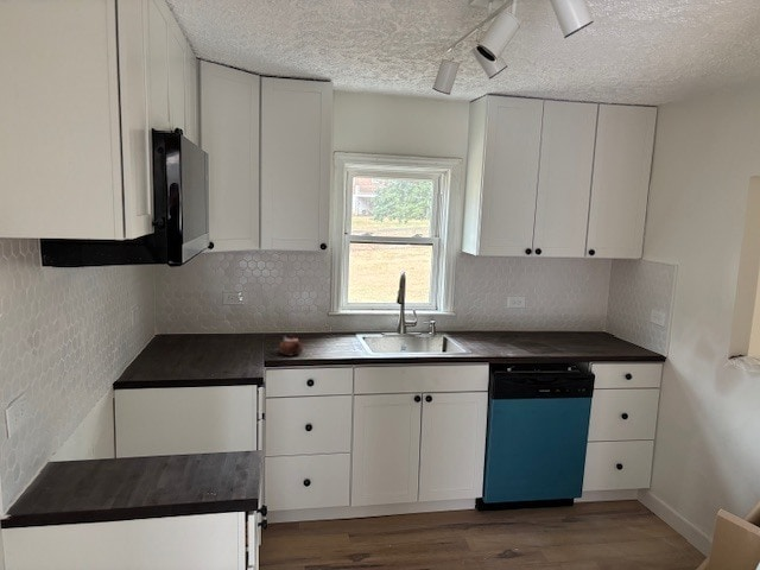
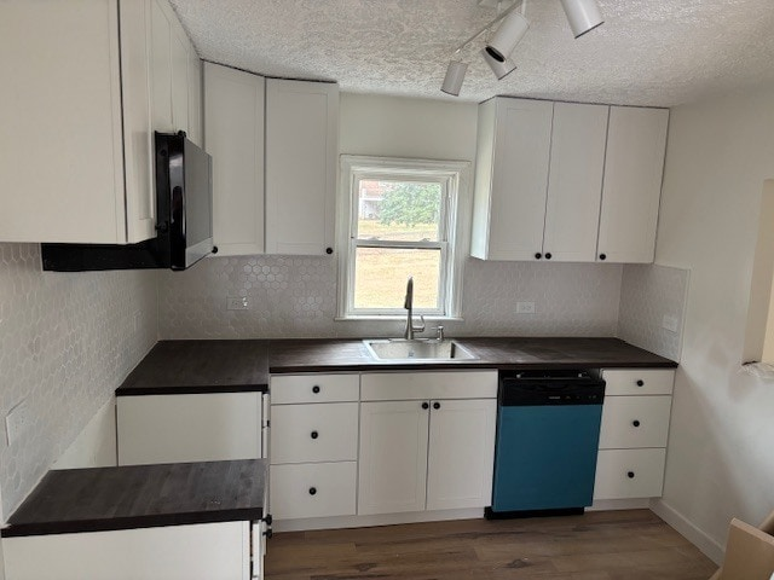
- teapot (290, 343)
